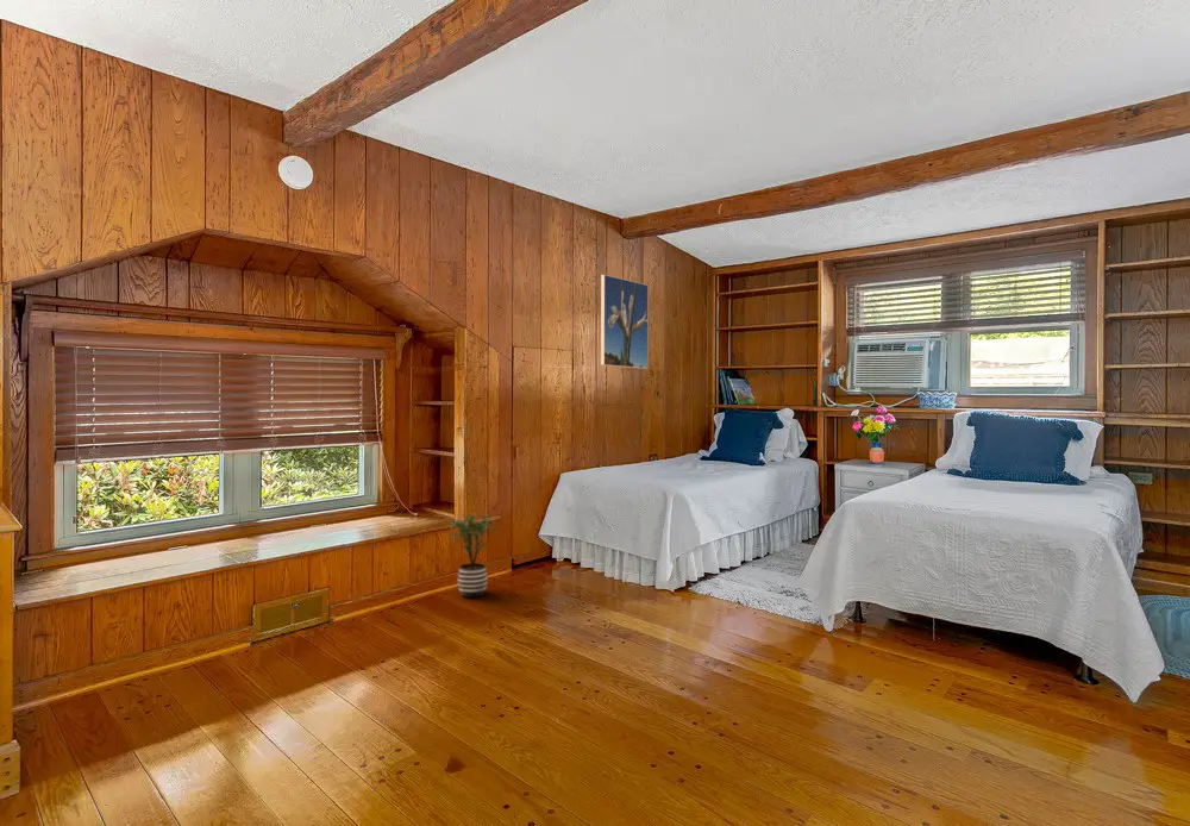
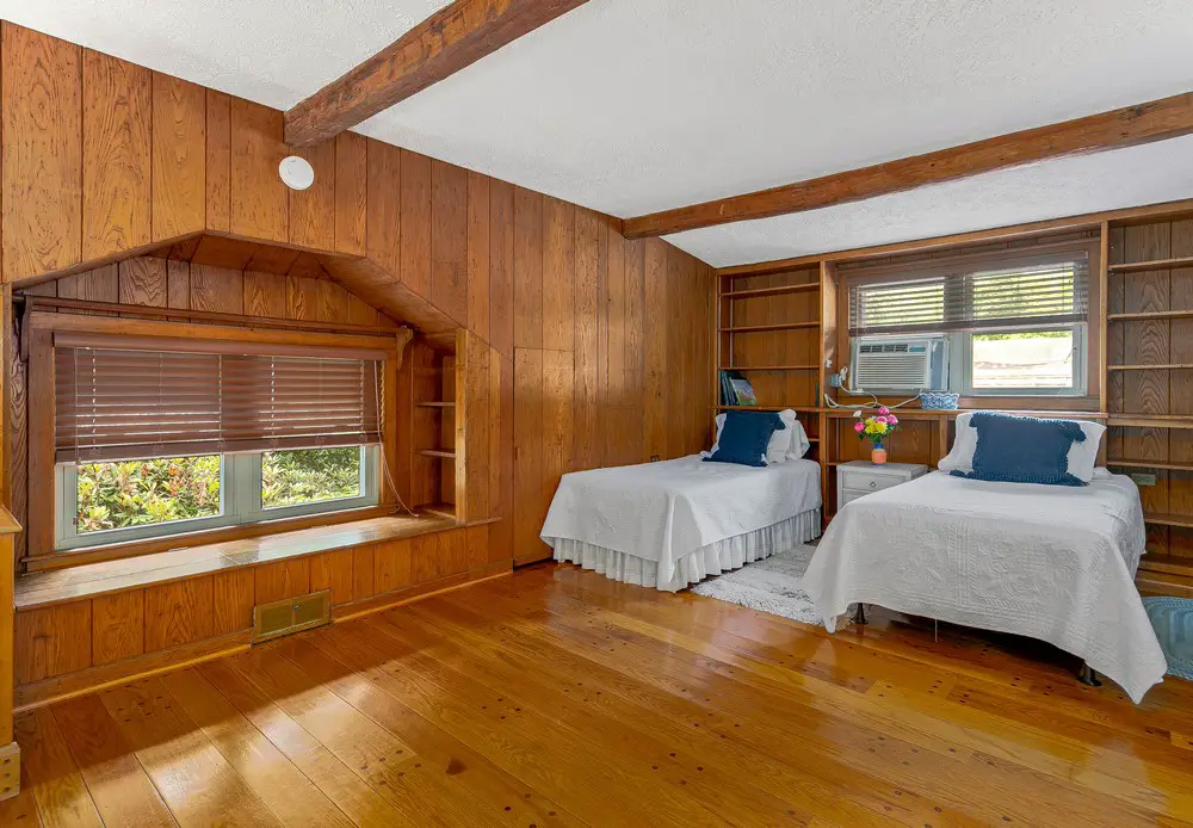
- potted plant (471, 553)
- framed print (625, 323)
